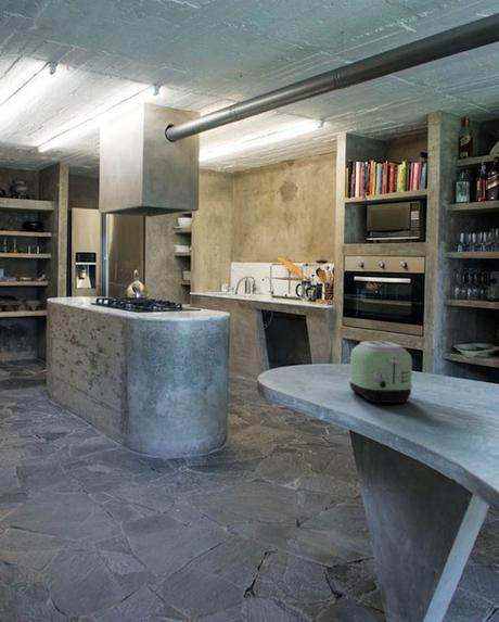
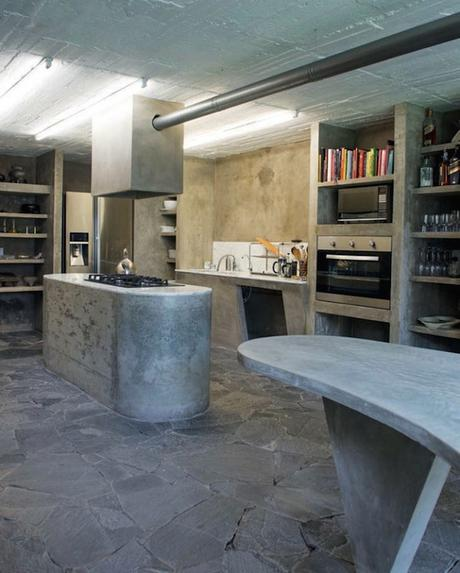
- toaster (381, 370)
